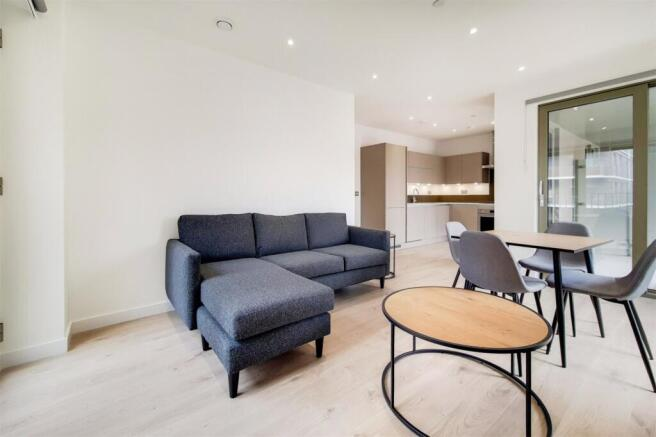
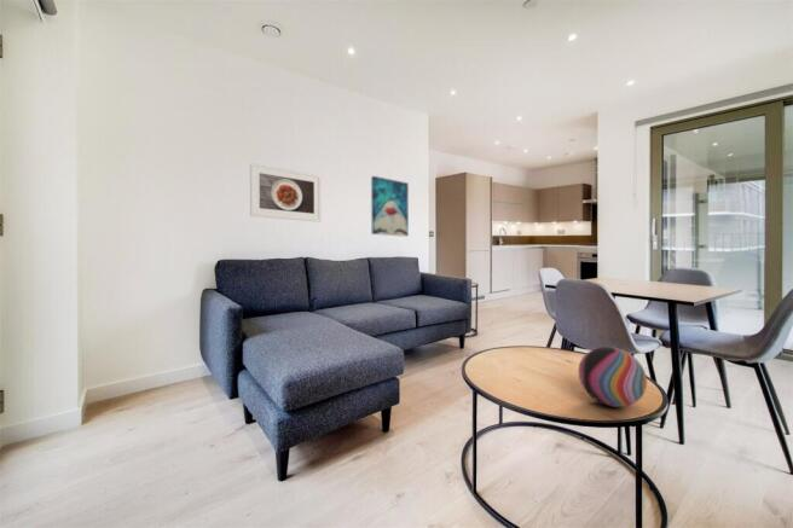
+ decorative ball (610, 376)
+ wall art (390, 207)
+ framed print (288, 195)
